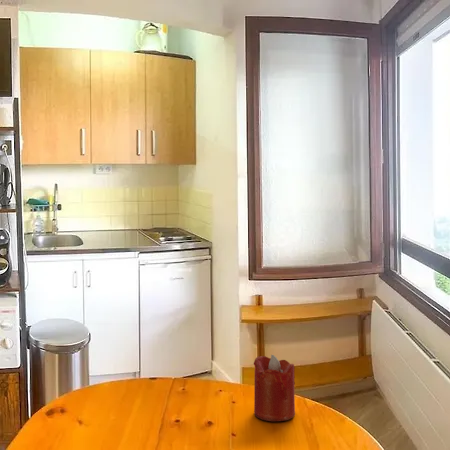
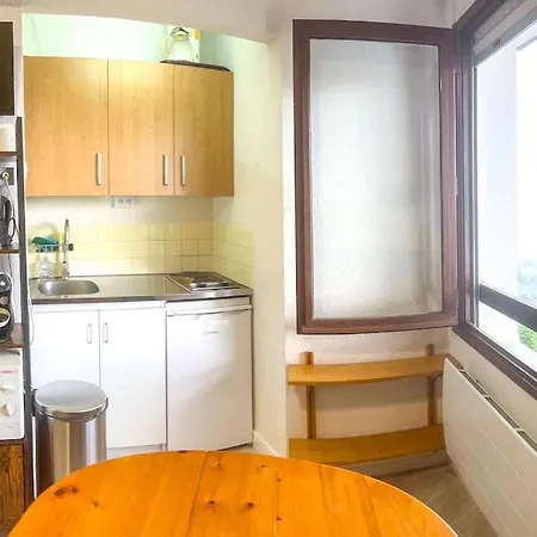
- candle (274, 384)
